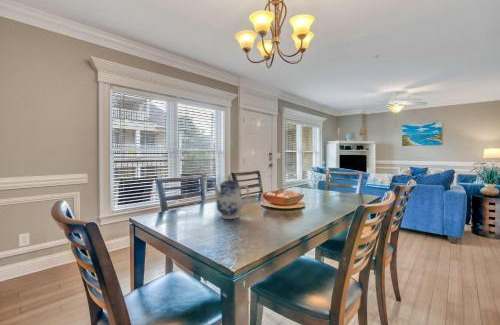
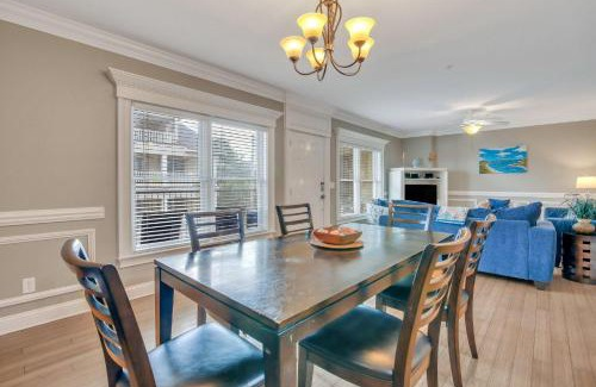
- teapot (229, 195)
